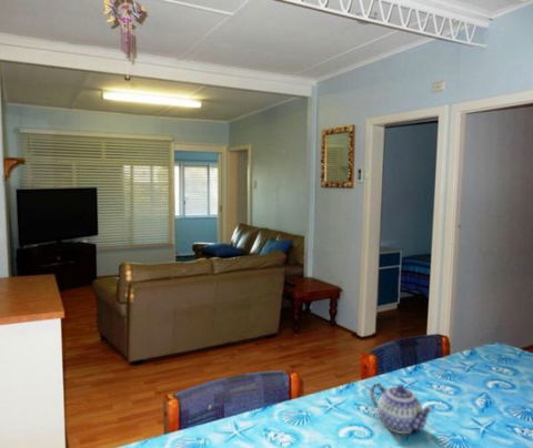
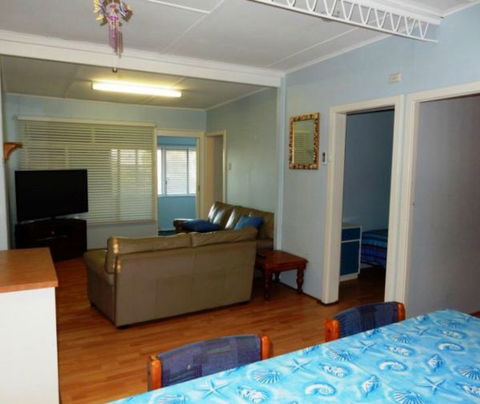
- teapot (400, 406)
